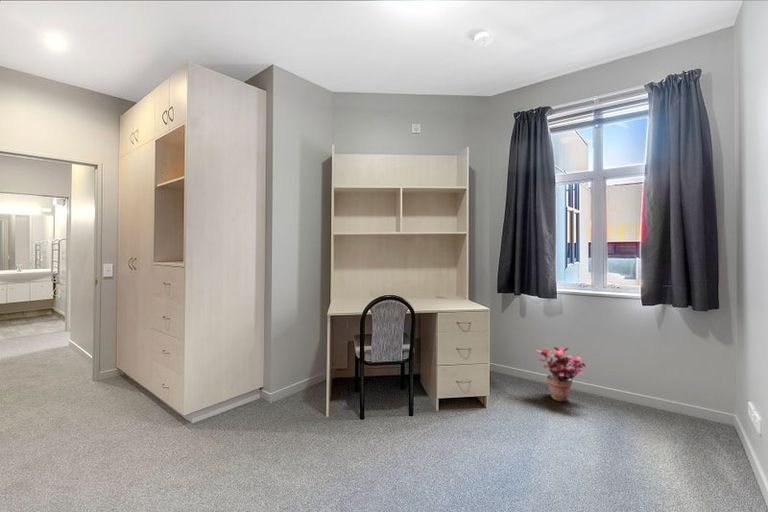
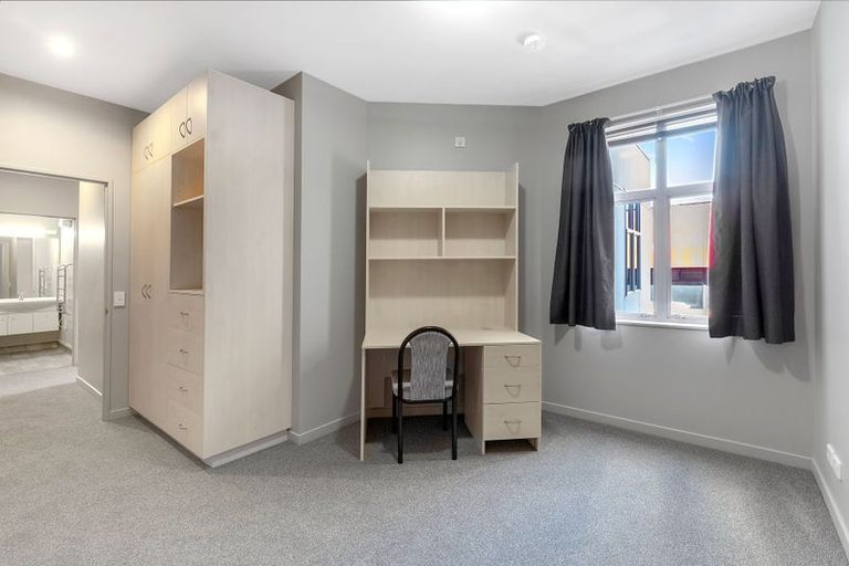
- potted plant (562, 374)
